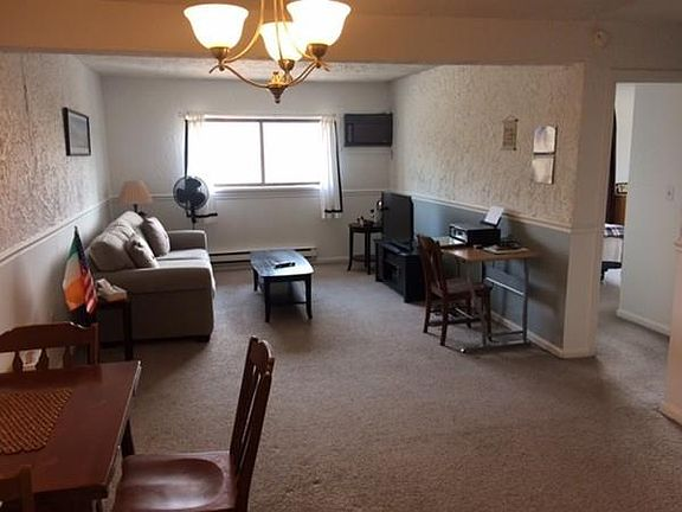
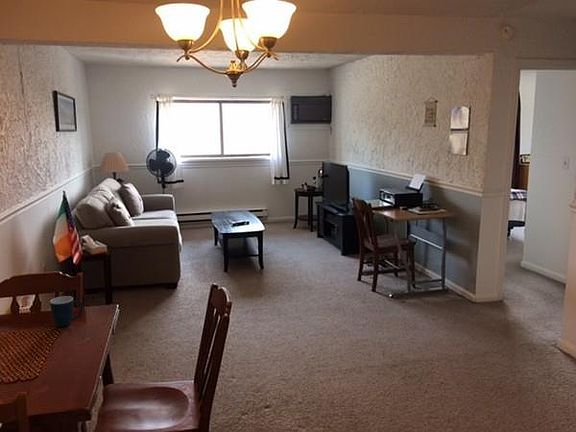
+ mug (67, 311)
